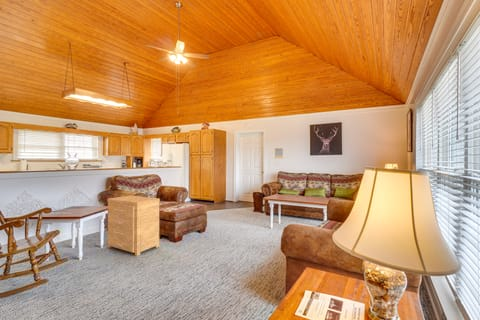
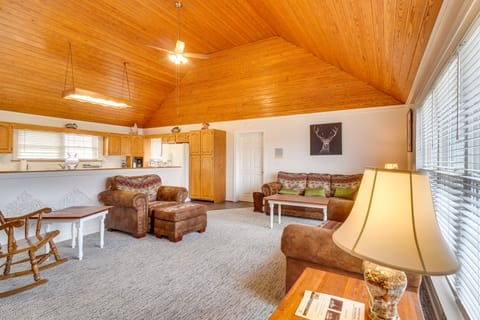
- side table (131, 223)
